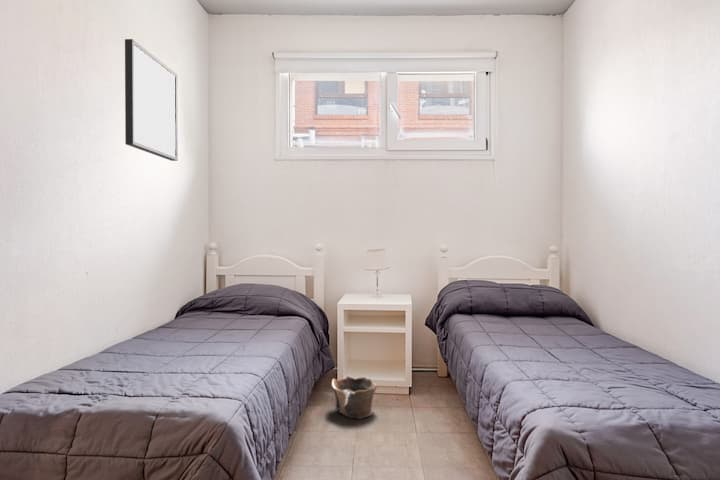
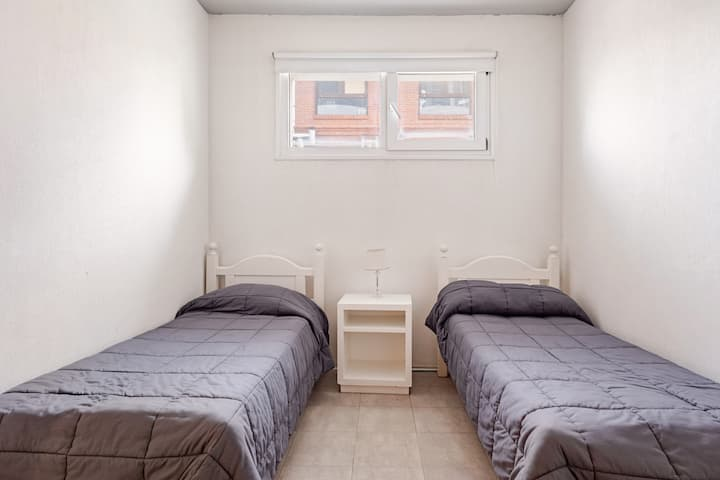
- wall art (153, 106)
- clay pot (354, 390)
